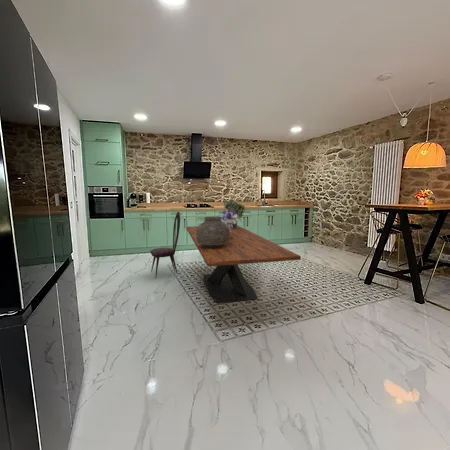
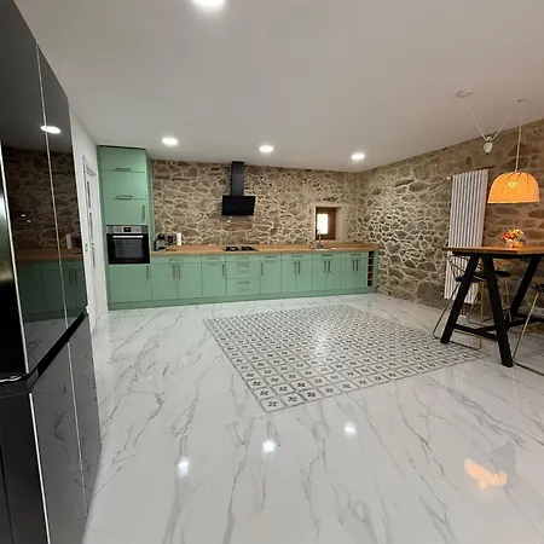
- bouquet (229, 223)
- dining chair (166, 248)
- dining table (227, 261)
- ceramic pot (213, 231)
- potted plant (232, 210)
